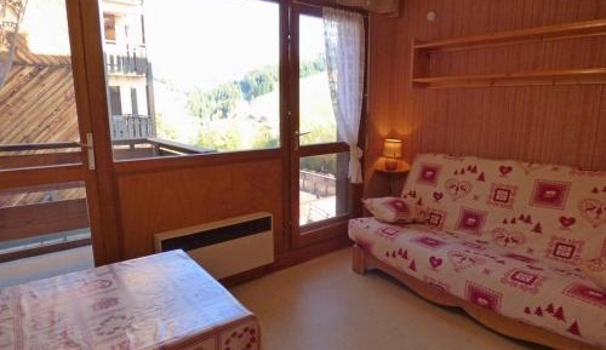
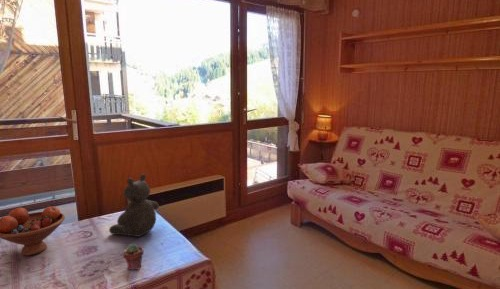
+ potted succulent (133, 255)
+ fruit bowl (31, 231)
+ teddy bear (132, 204)
